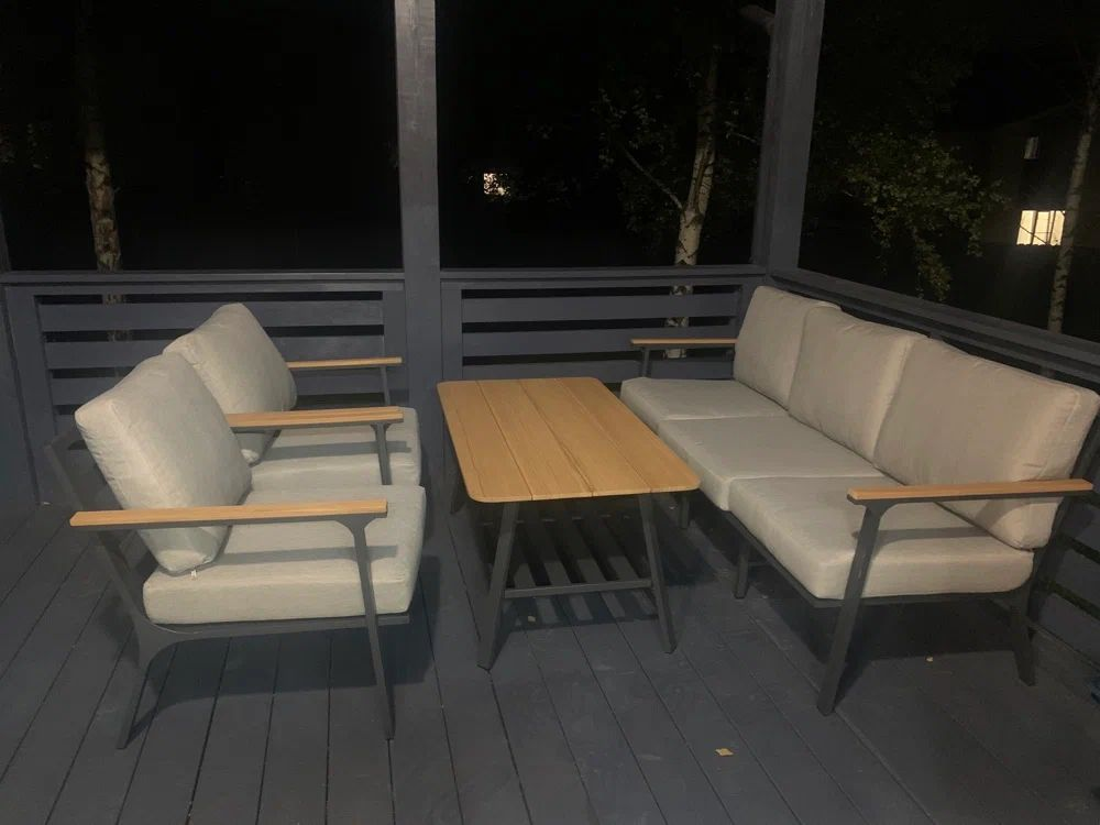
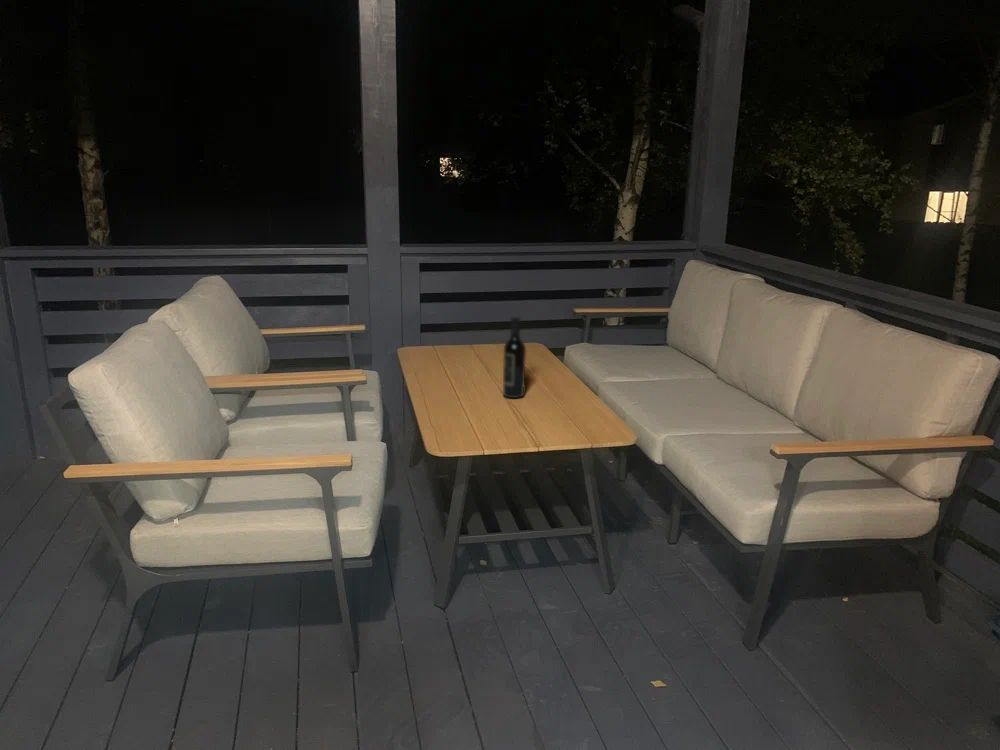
+ wine bottle (514, 357)
